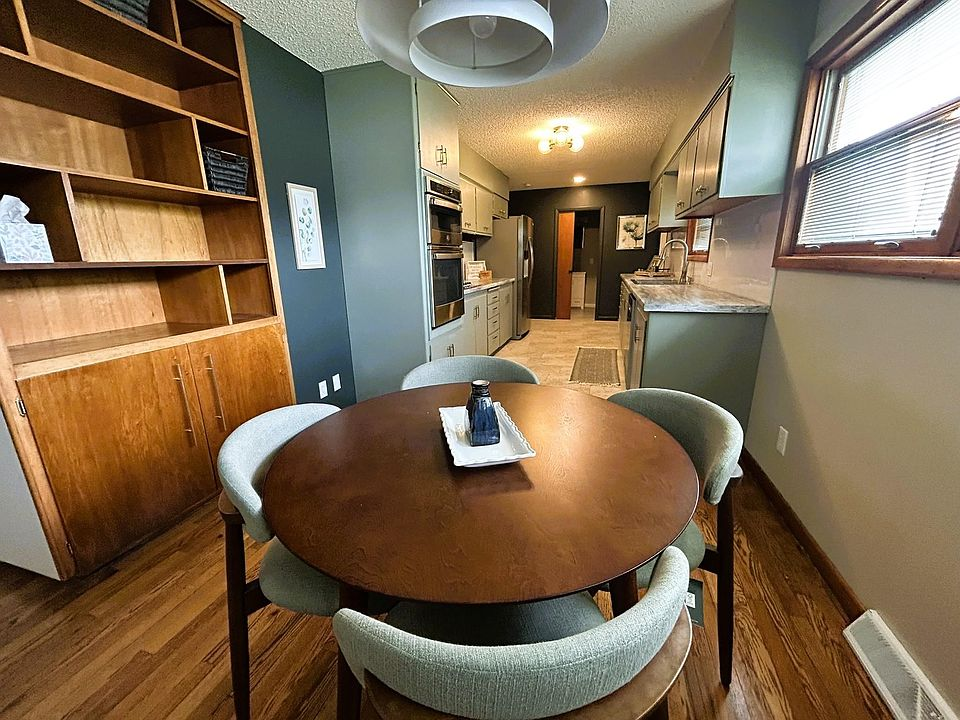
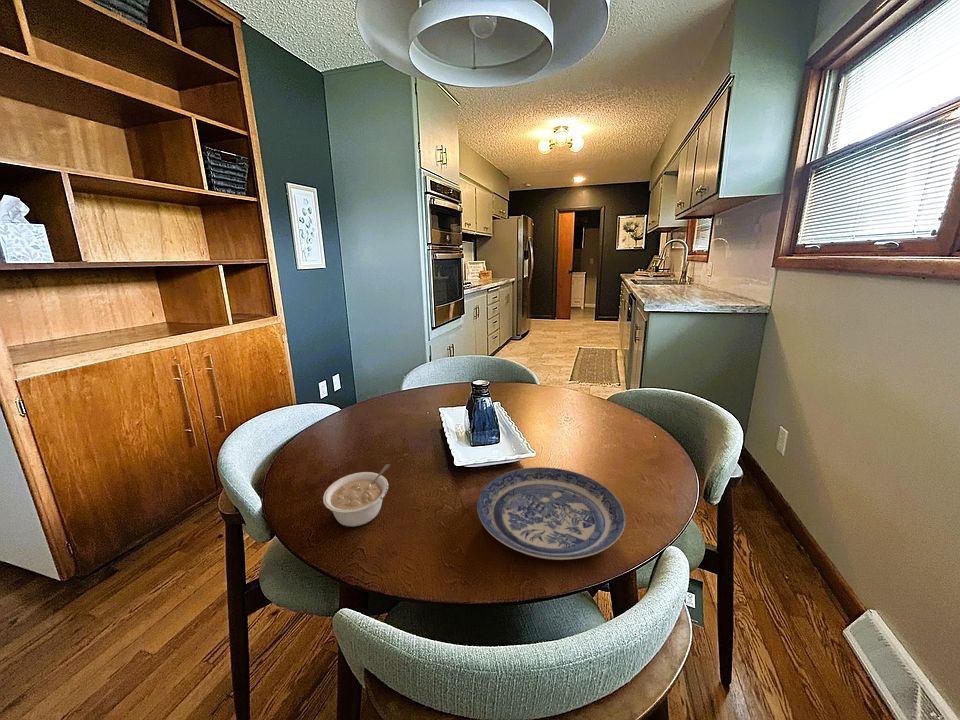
+ plate (548, 513)
+ legume (358, 497)
